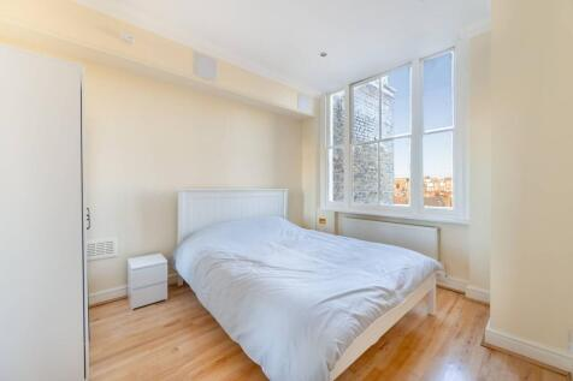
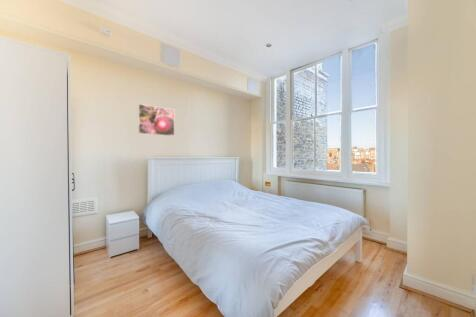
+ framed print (157, 121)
